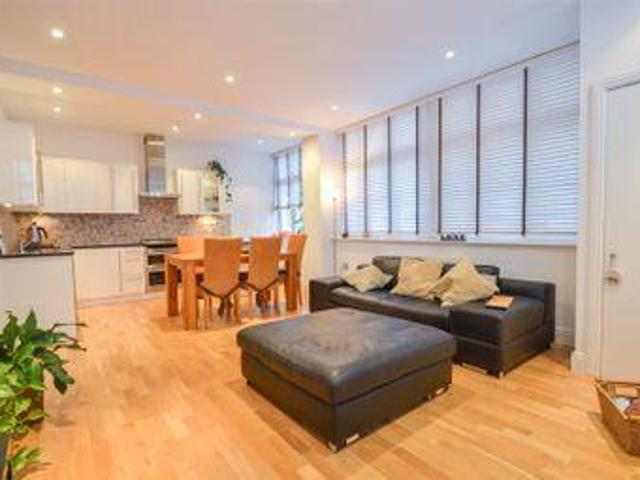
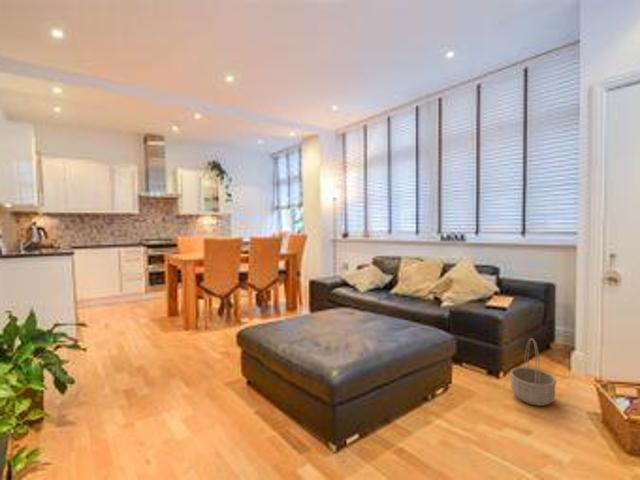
+ basket (532, 368)
